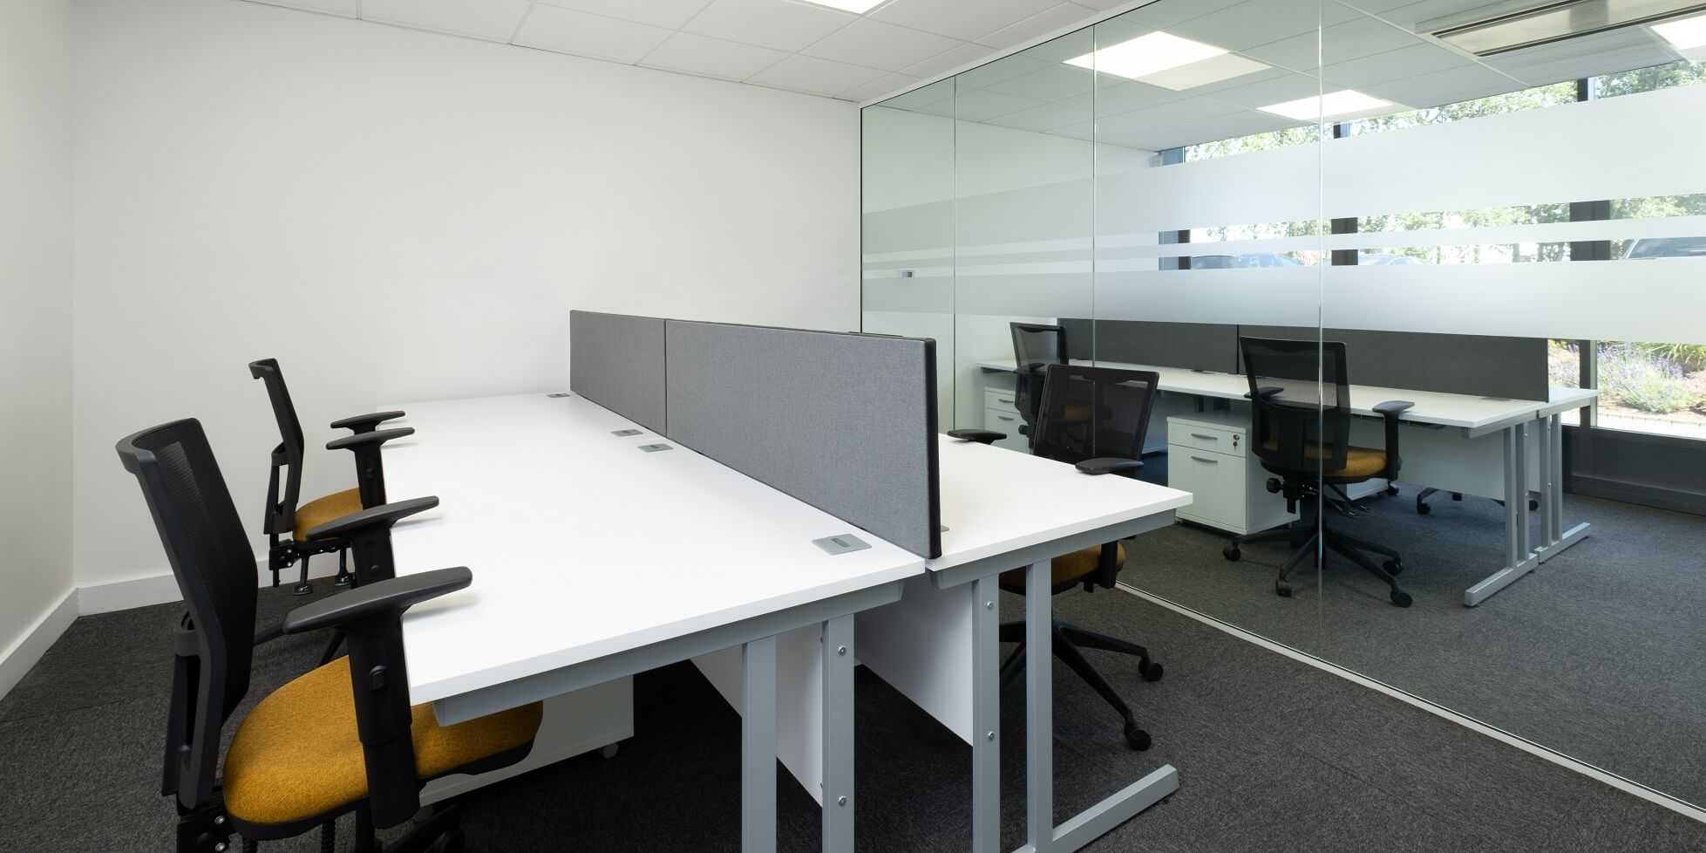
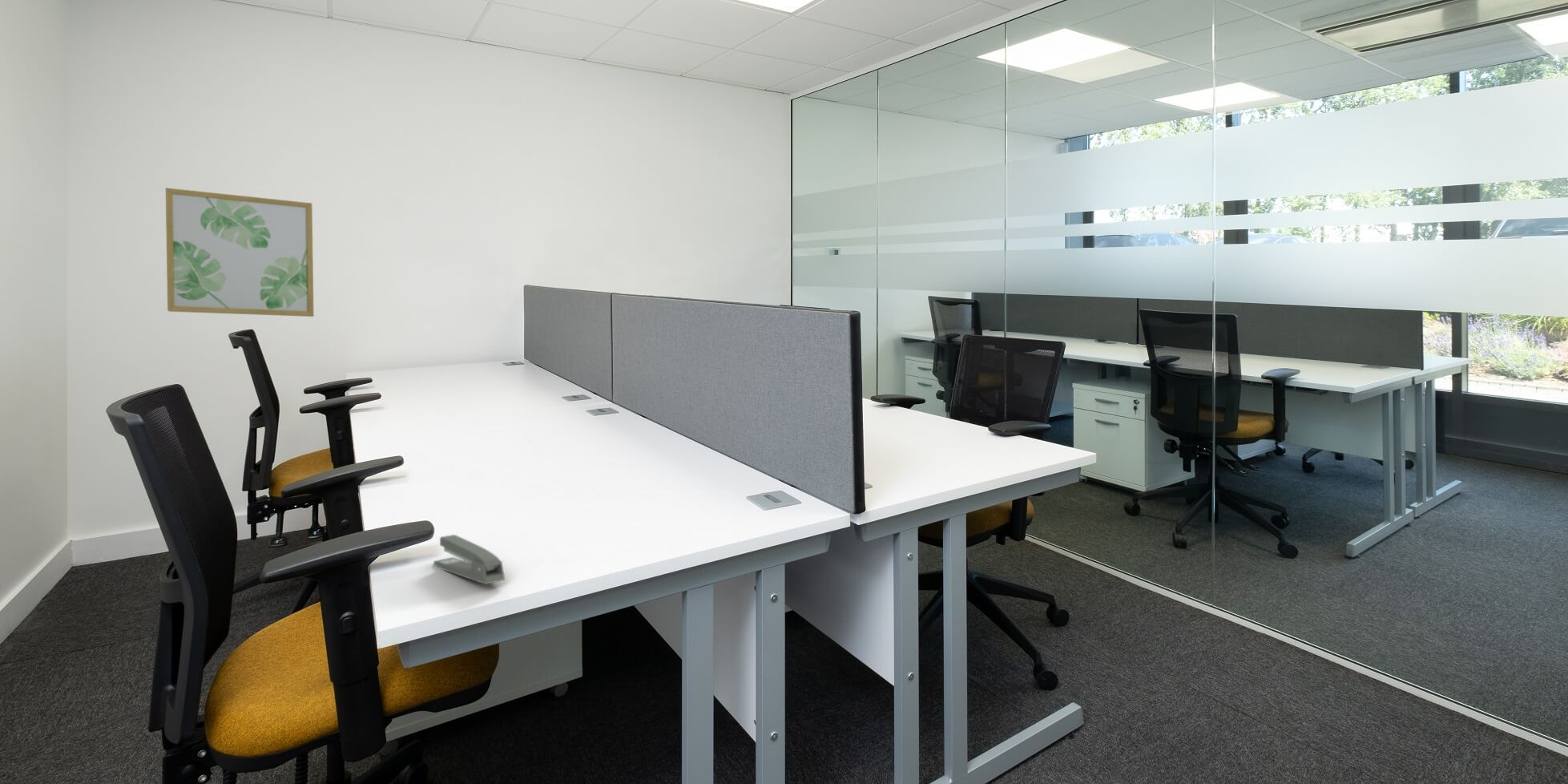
+ wall art (243, 255)
+ stapler (467, 557)
